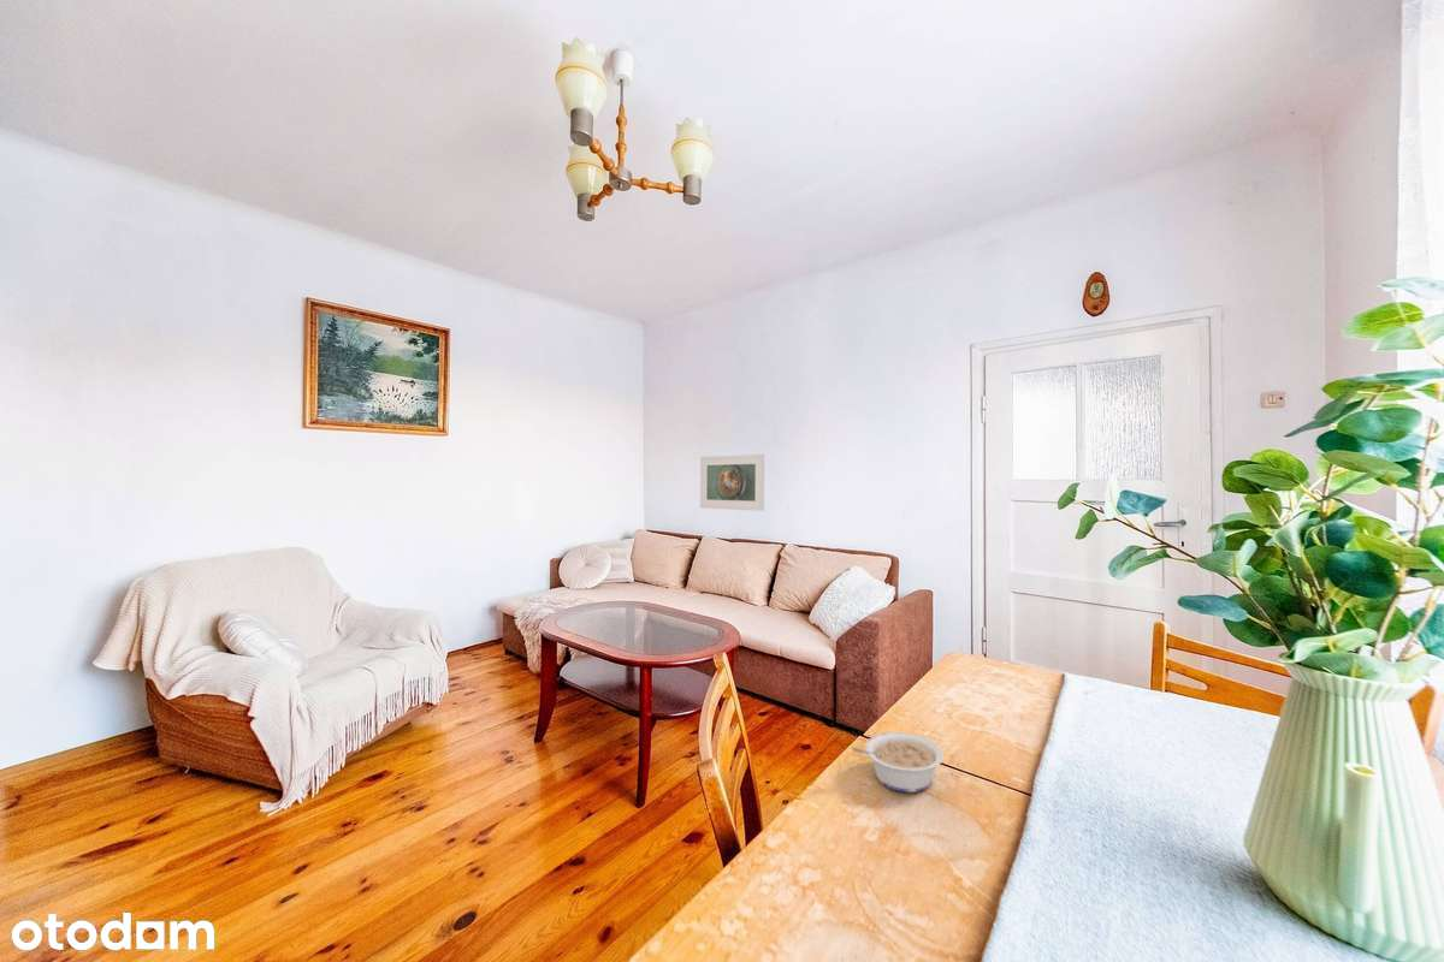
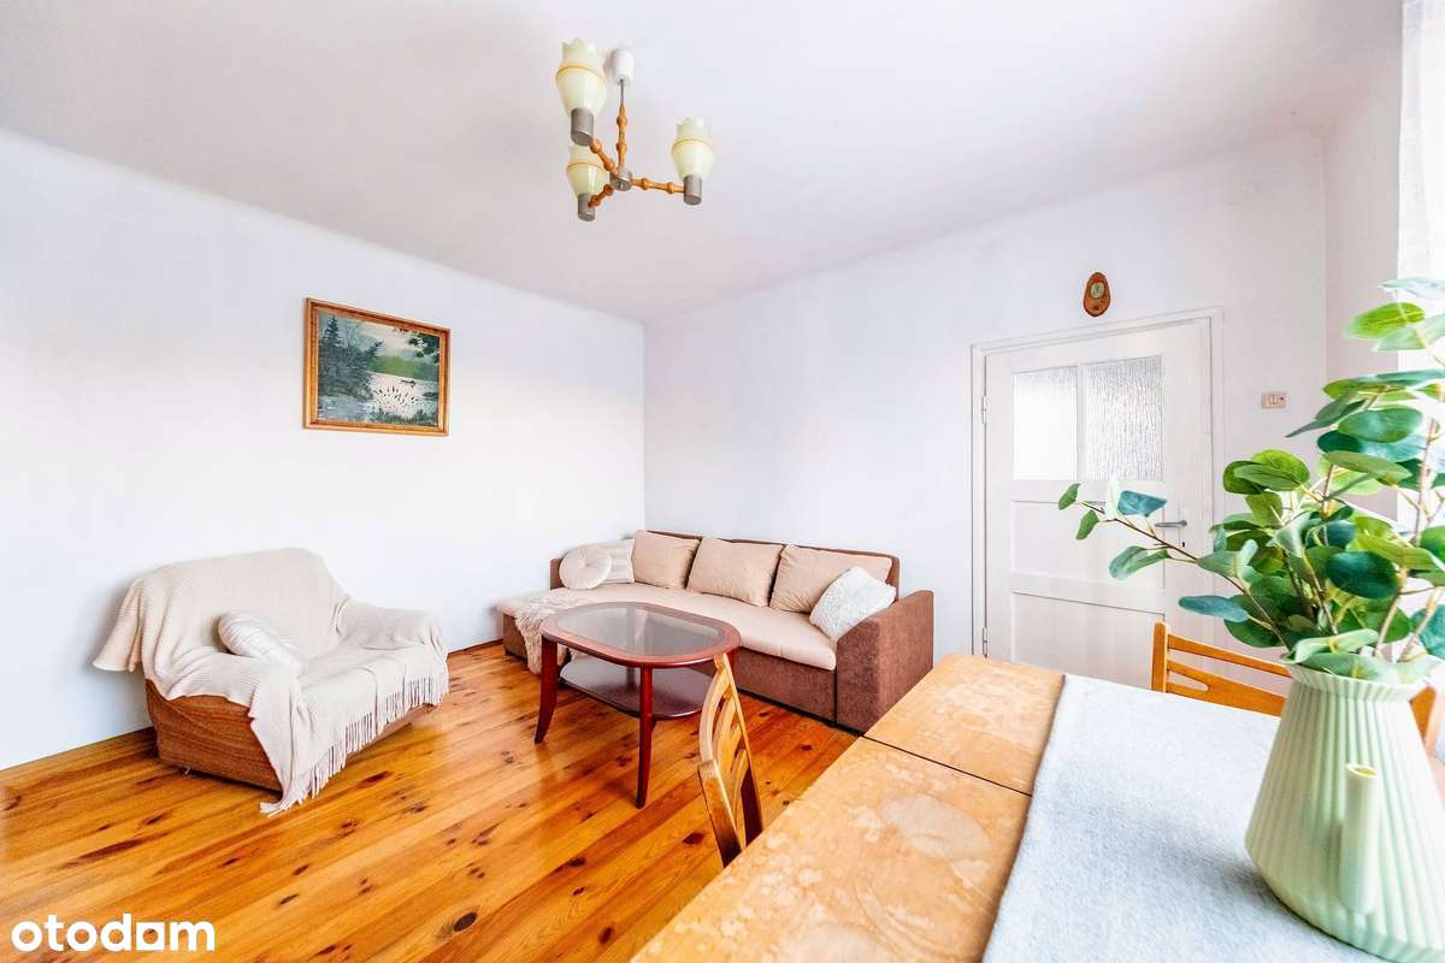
- legume (901, 761)
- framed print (730, 482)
